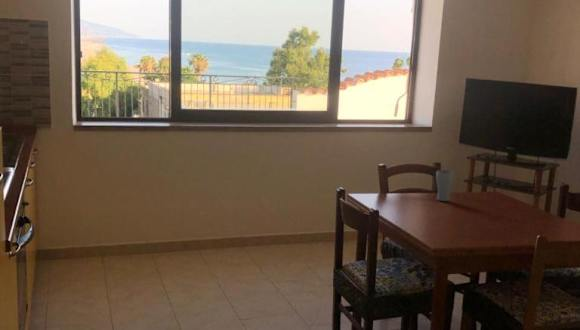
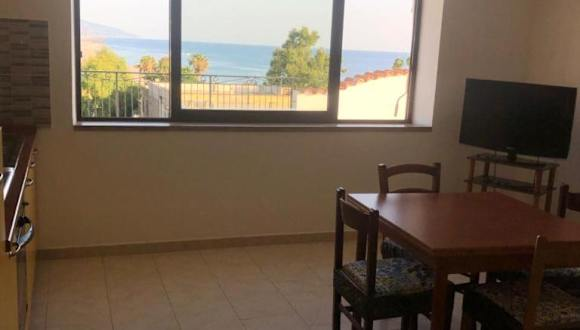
- drinking glass (443, 185)
